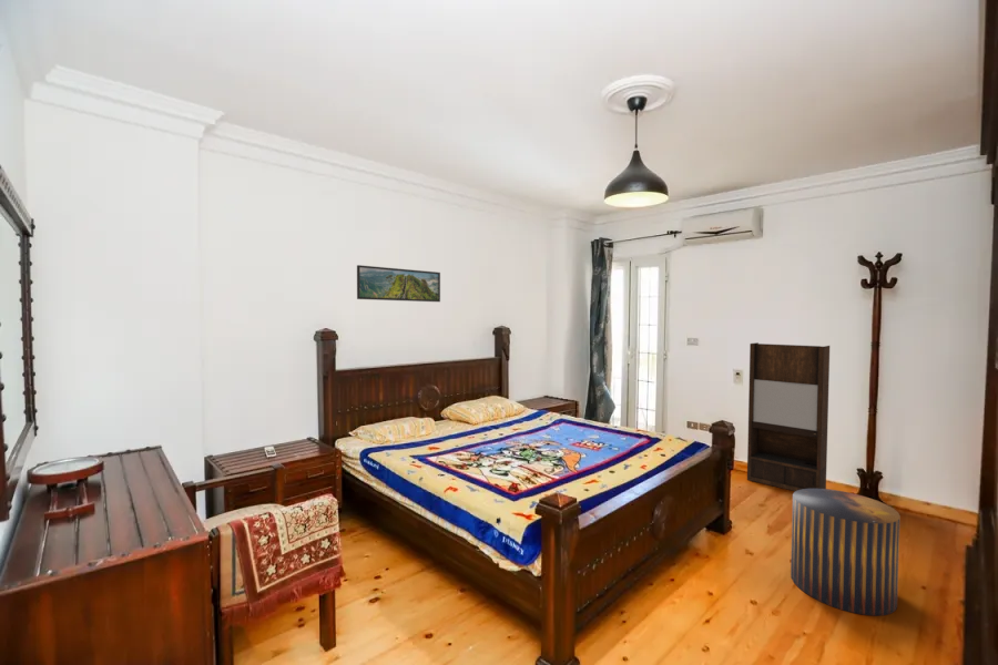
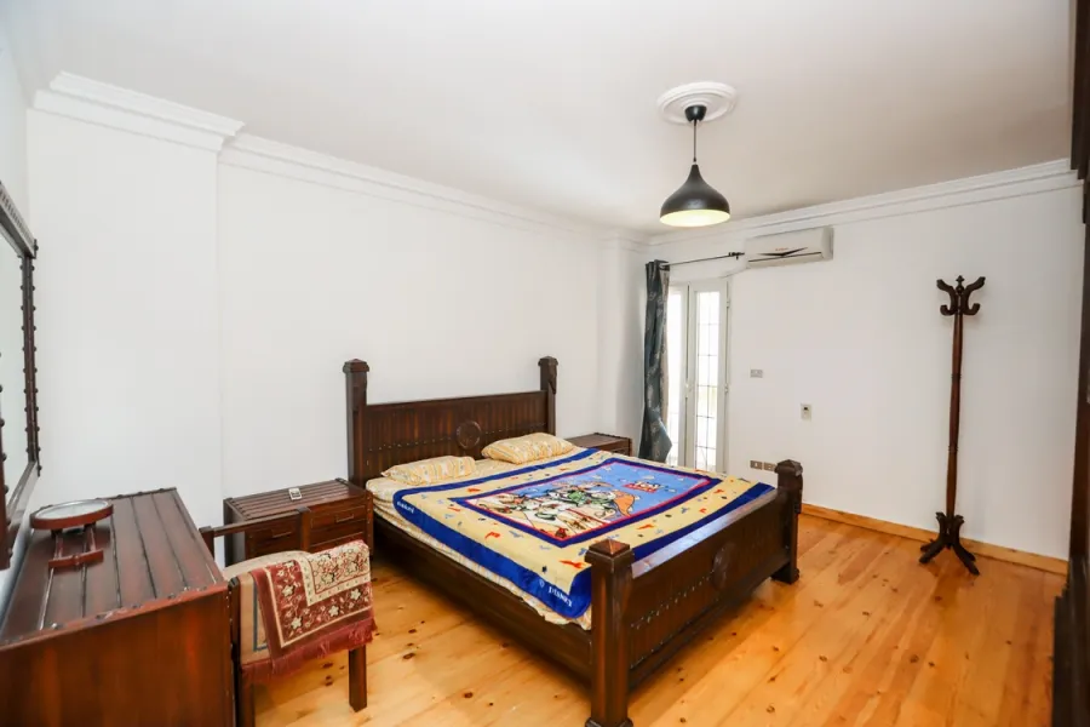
- shelving unit (787, 415)
- stool (842, 545)
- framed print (401, 285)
